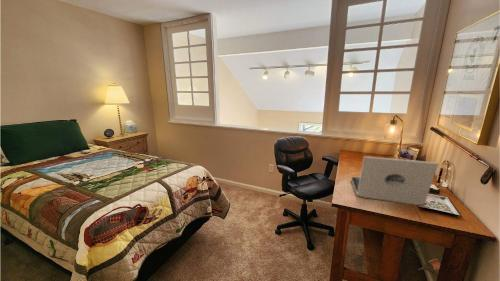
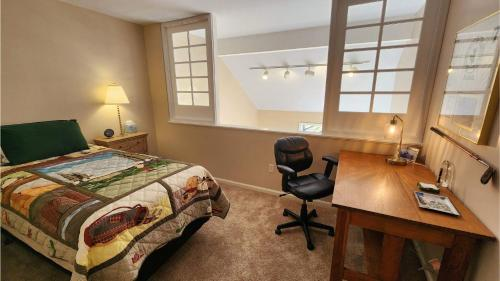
- laptop (386, 172)
